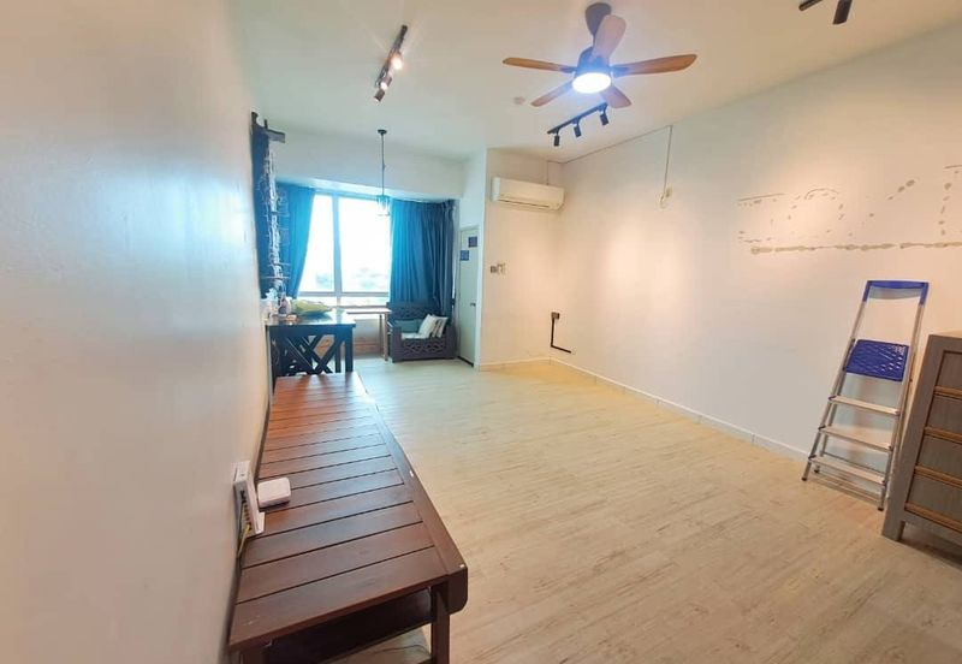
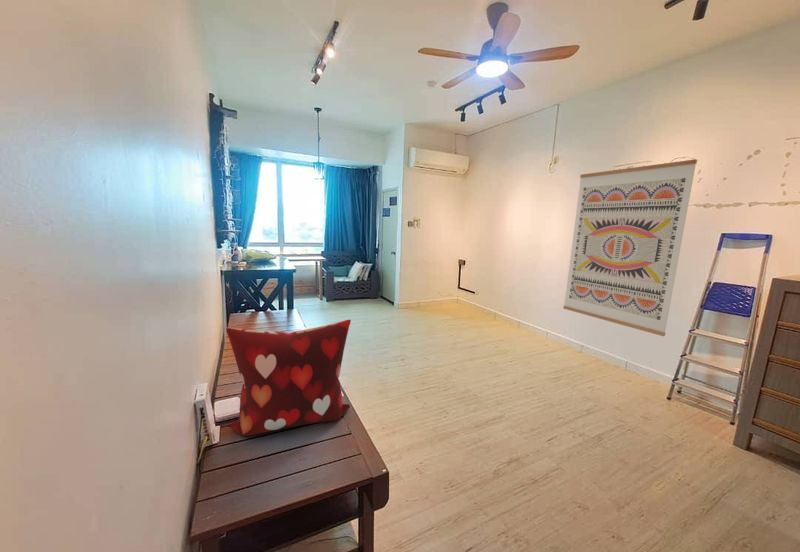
+ wall art (618, 247)
+ decorative pillow (291, 373)
